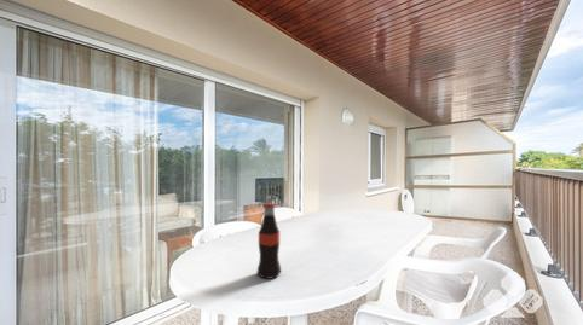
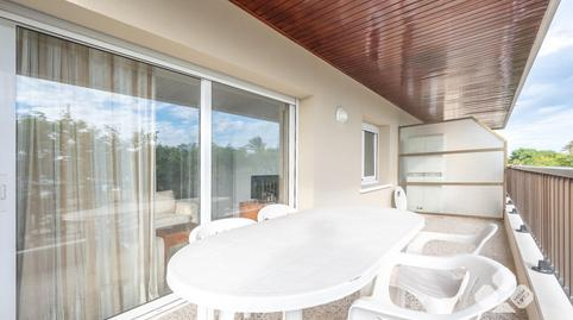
- bottle (269, 238)
